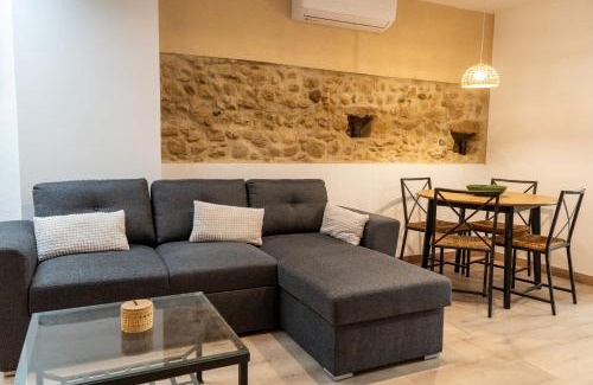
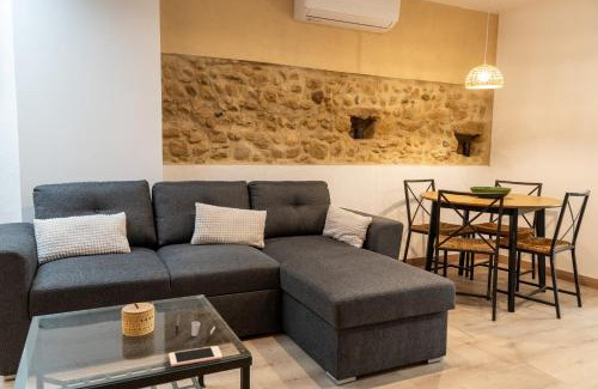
+ cell phone (195, 355)
+ cup (194, 324)
